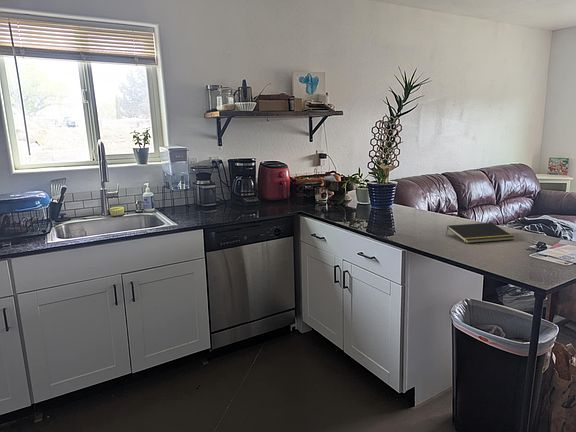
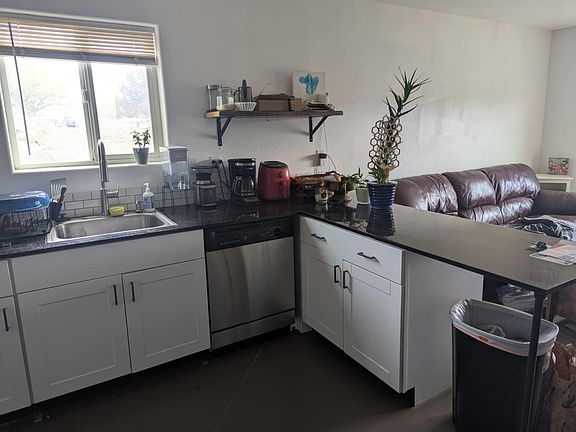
- notepad (479, 232)
